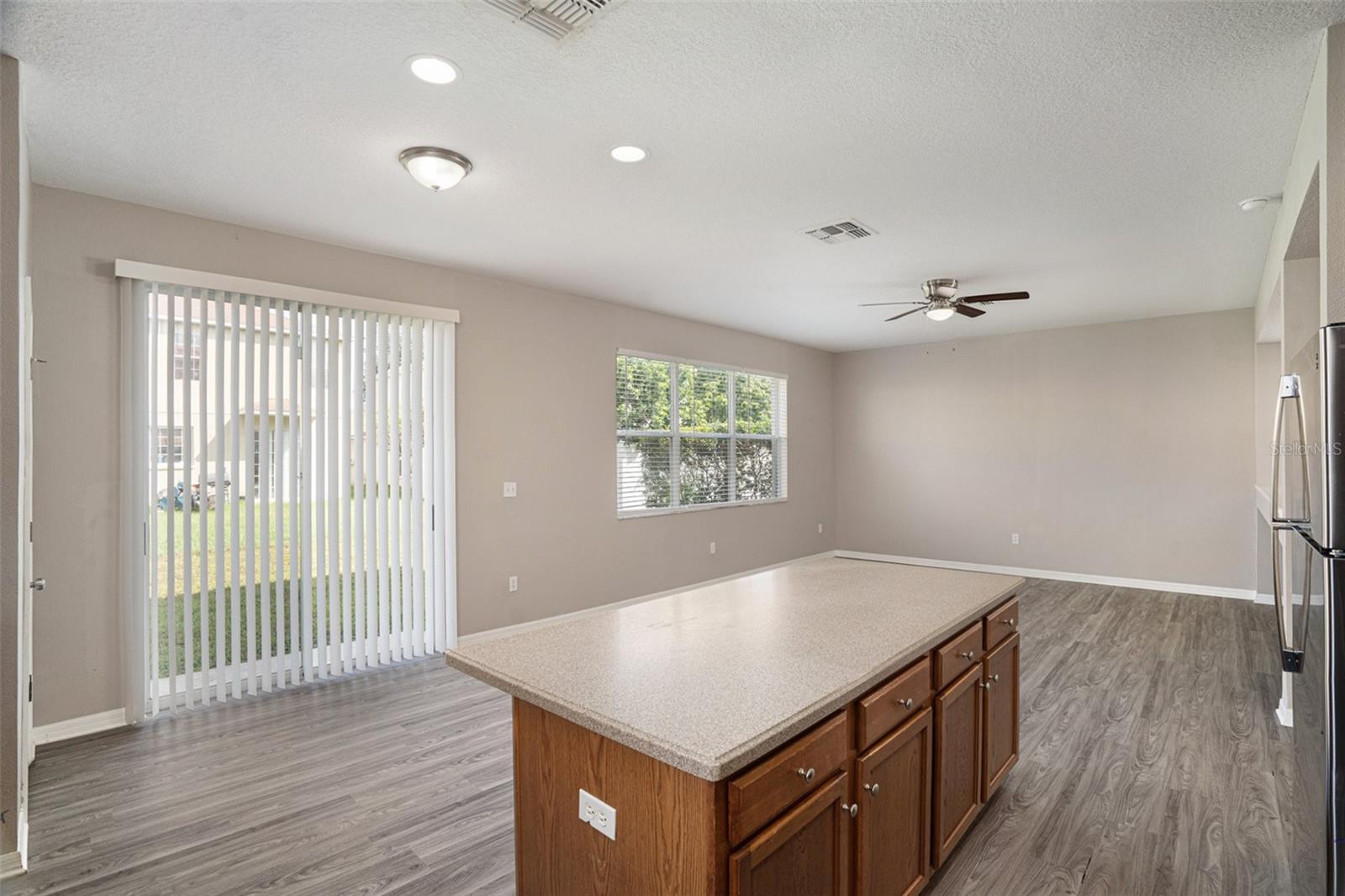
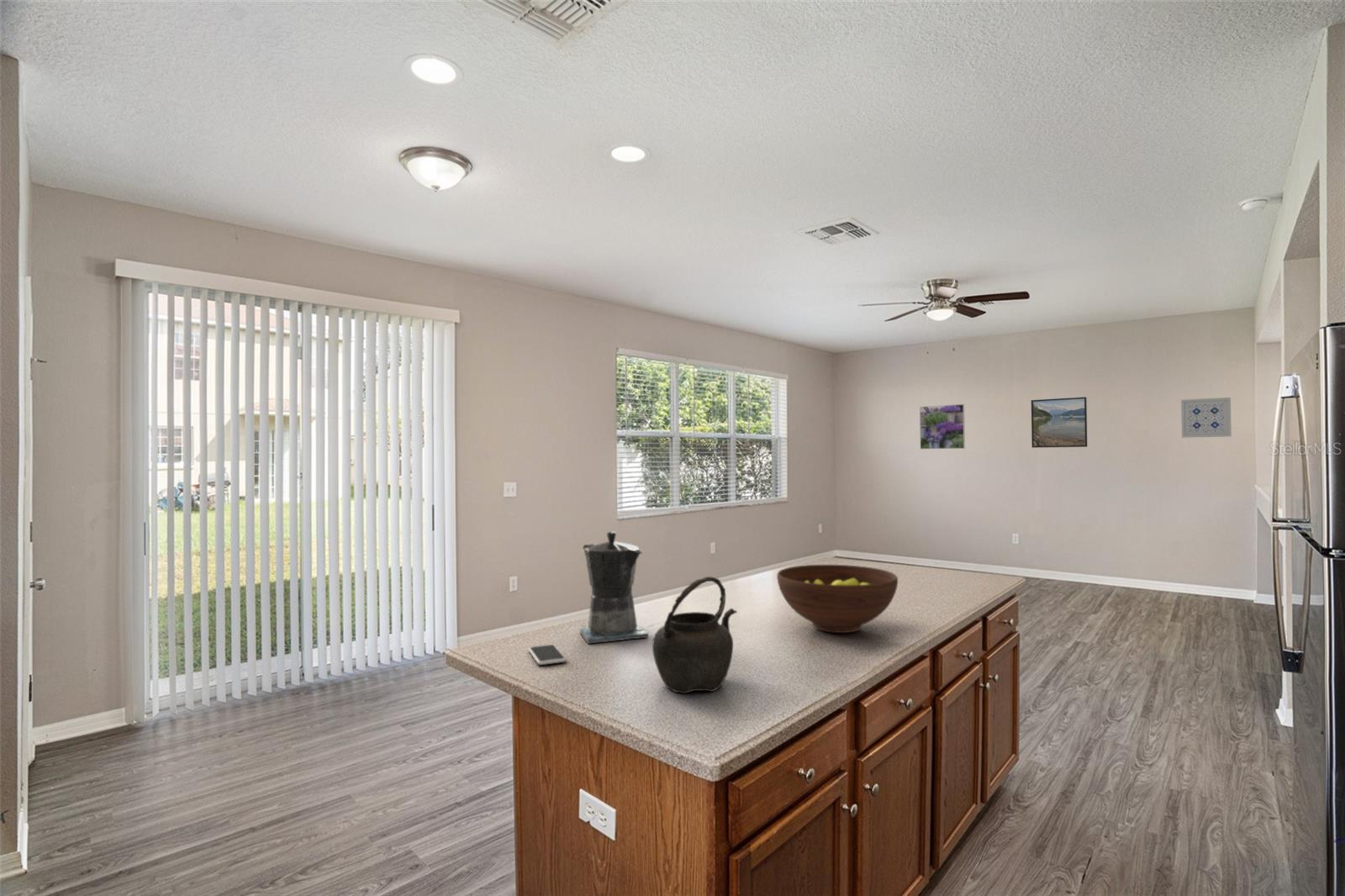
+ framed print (1058, 423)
+ smartphone (546, 654)
+ kettle (702, 628)
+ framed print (942, 427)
+ wall art (1205, 418)
+ fruit bowl (836, 601)
+ coffee maker (610, 582)
